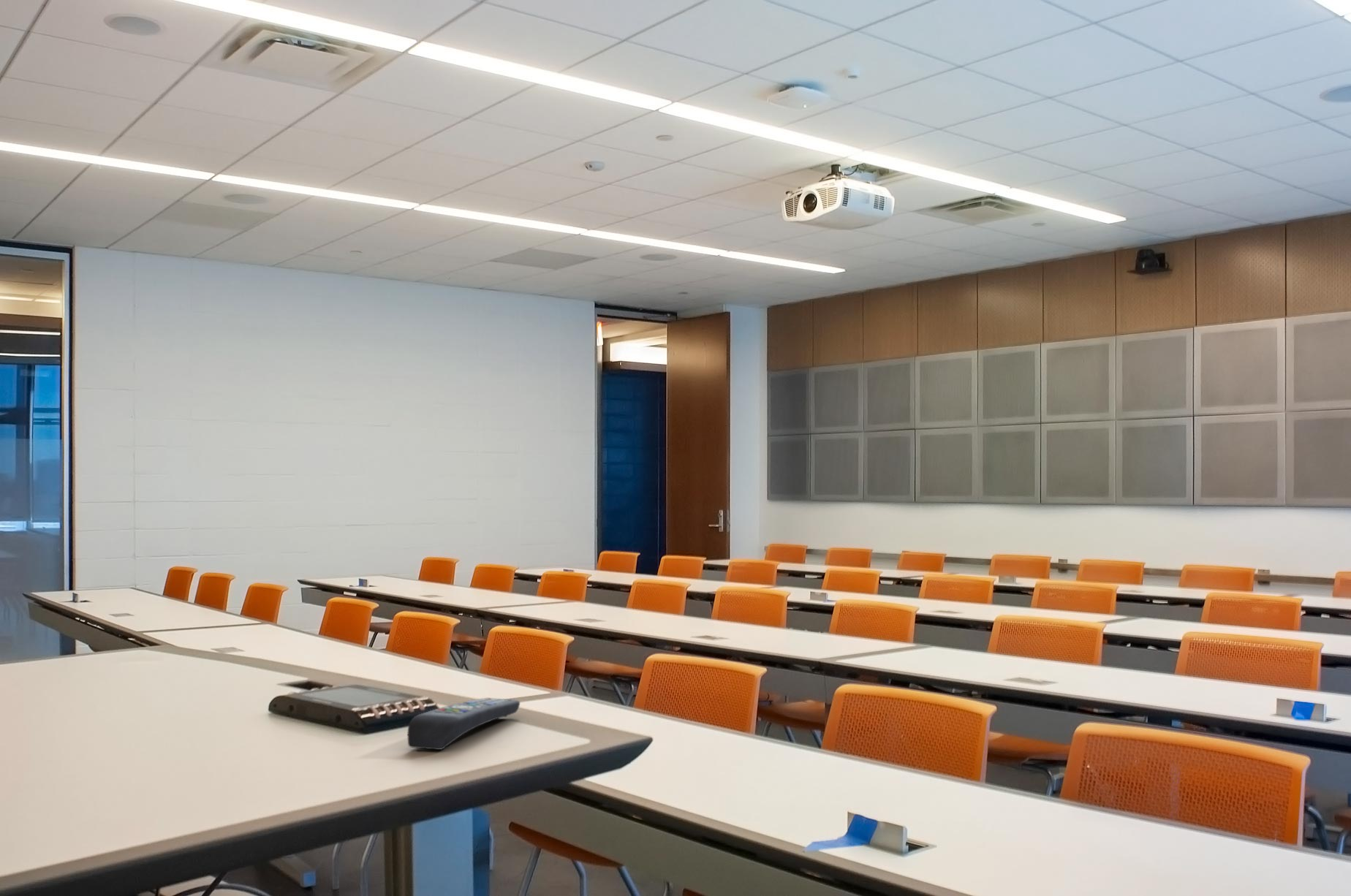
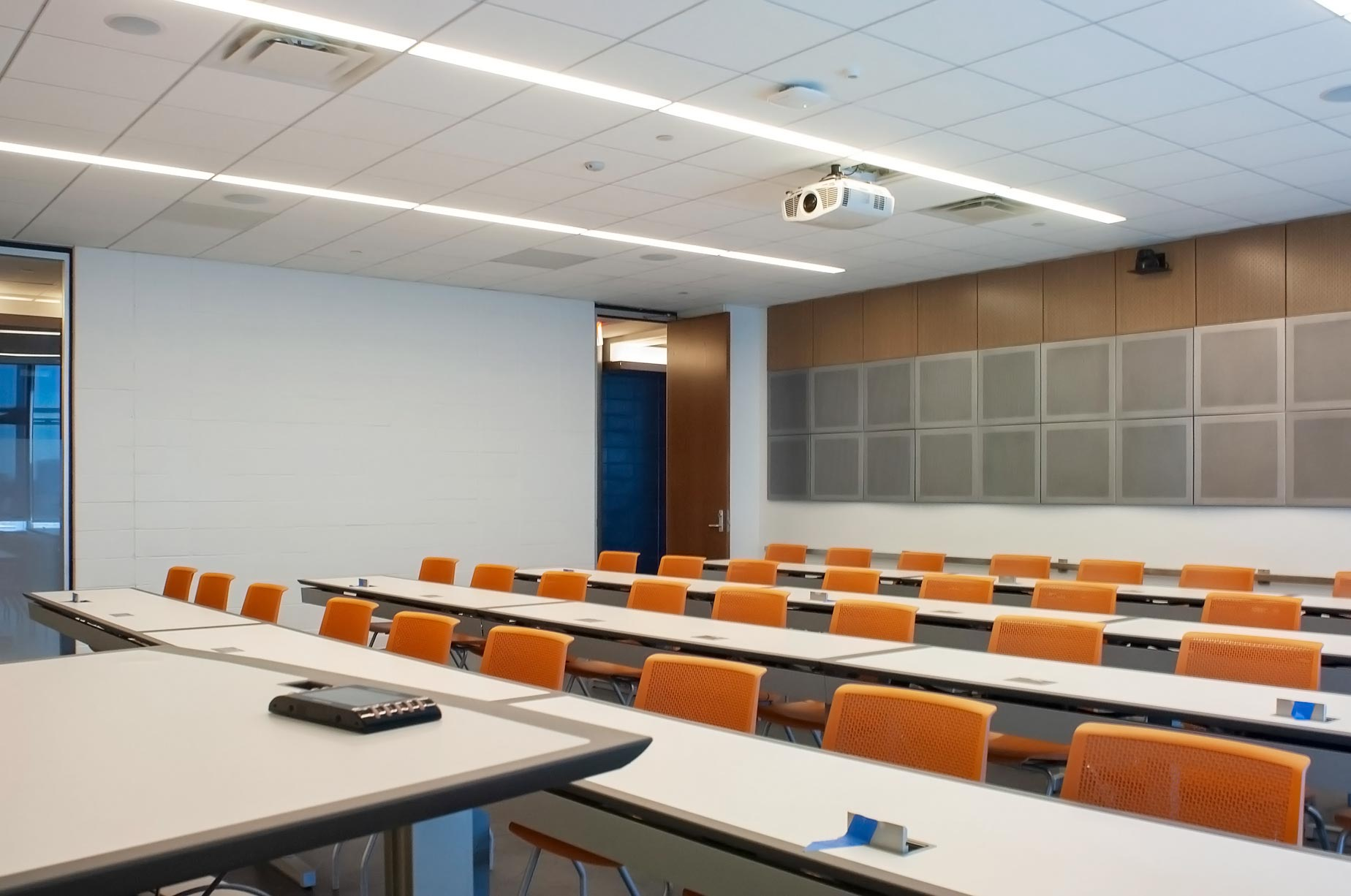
- remote control (466, 716)
